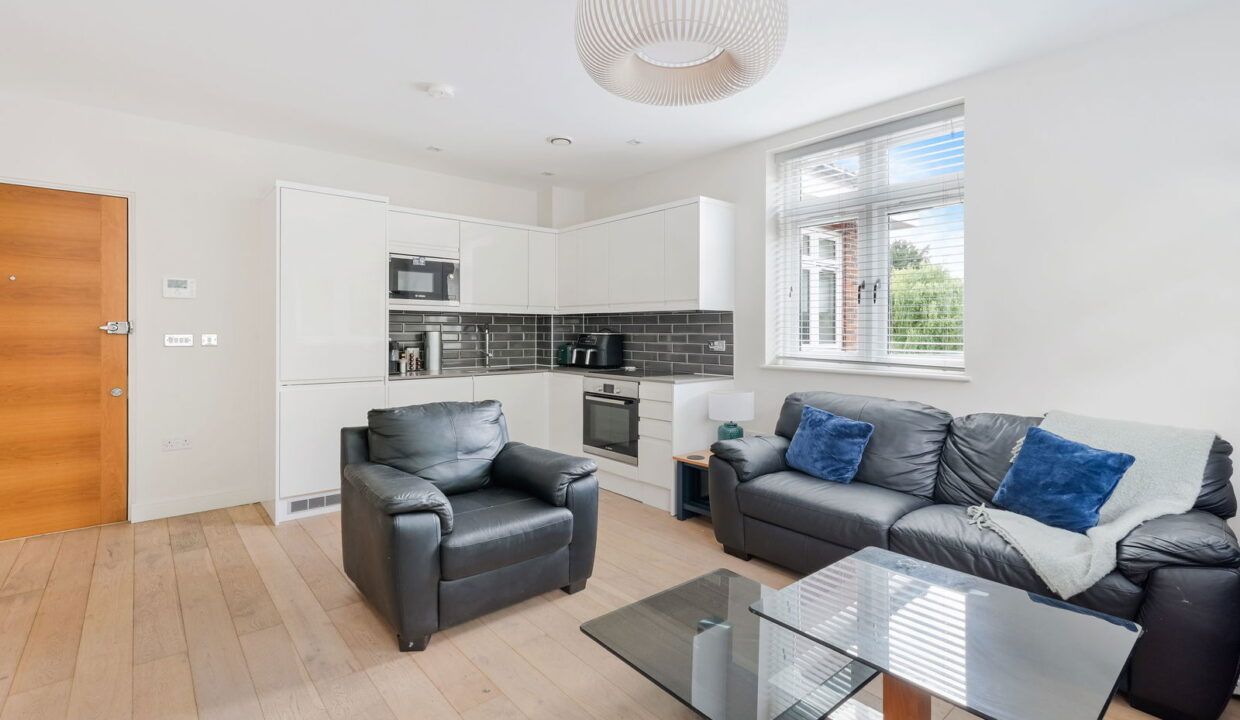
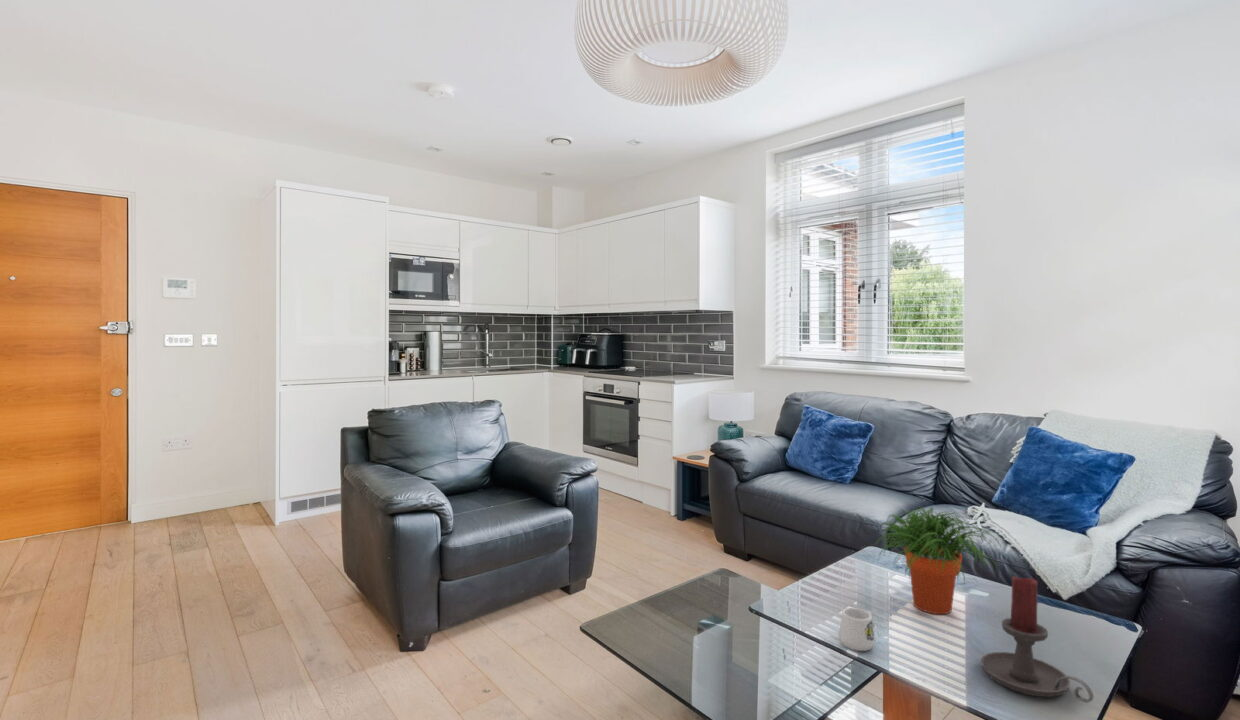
+ mug (859, 627)
+ potted plant (930, 558)
+ candle holder (1036, 632)
